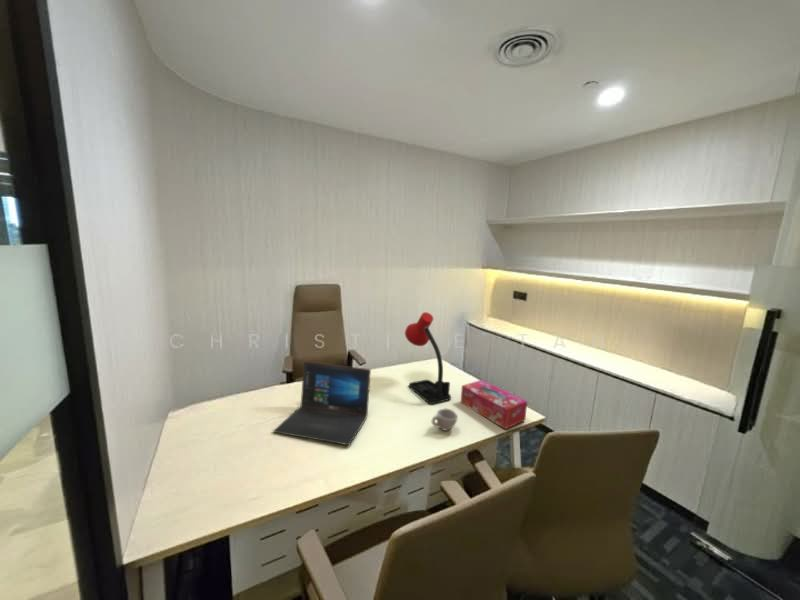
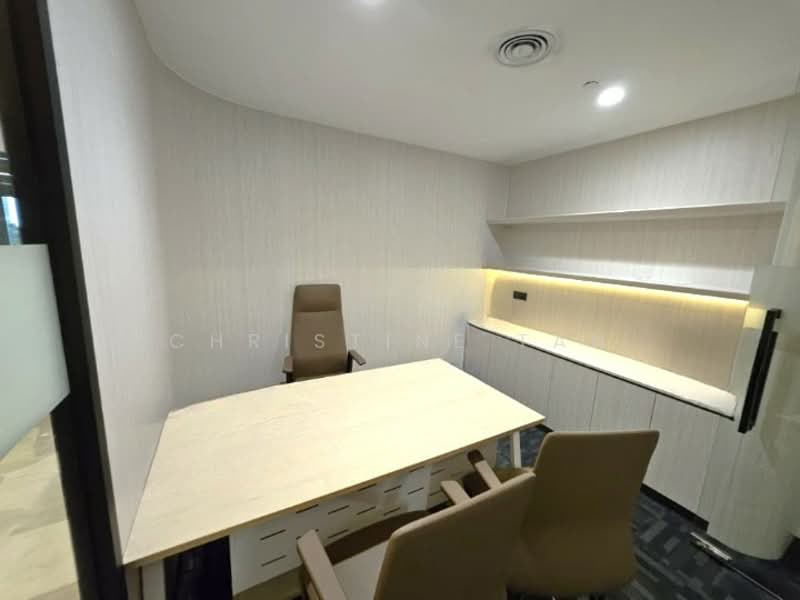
- tissue box (492, 402)
- cup (443, 421)
- laptop (324, 399)
- desk lamp (434, 349)
